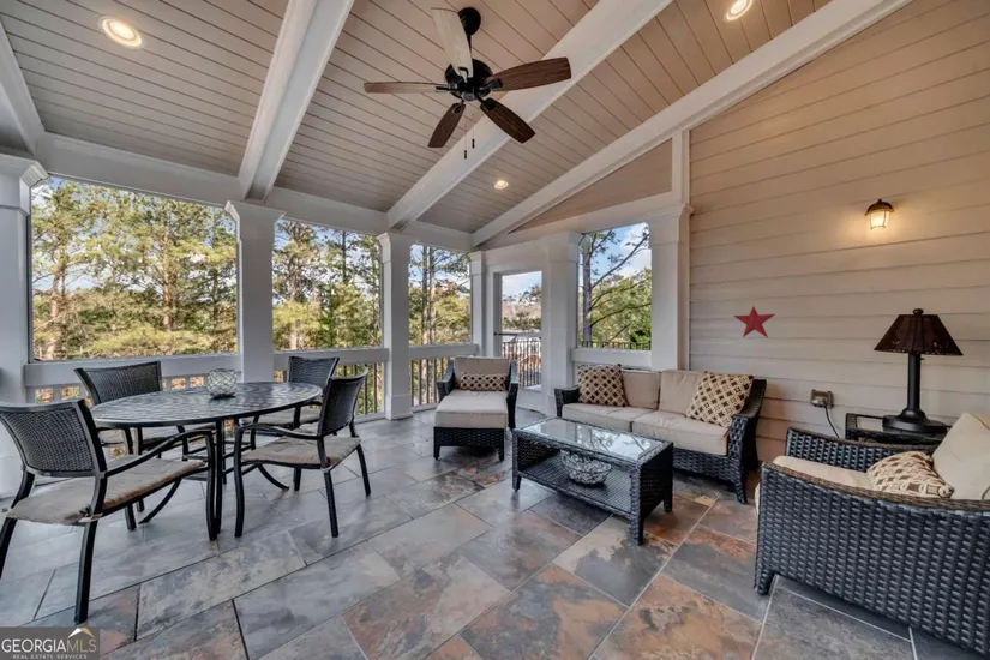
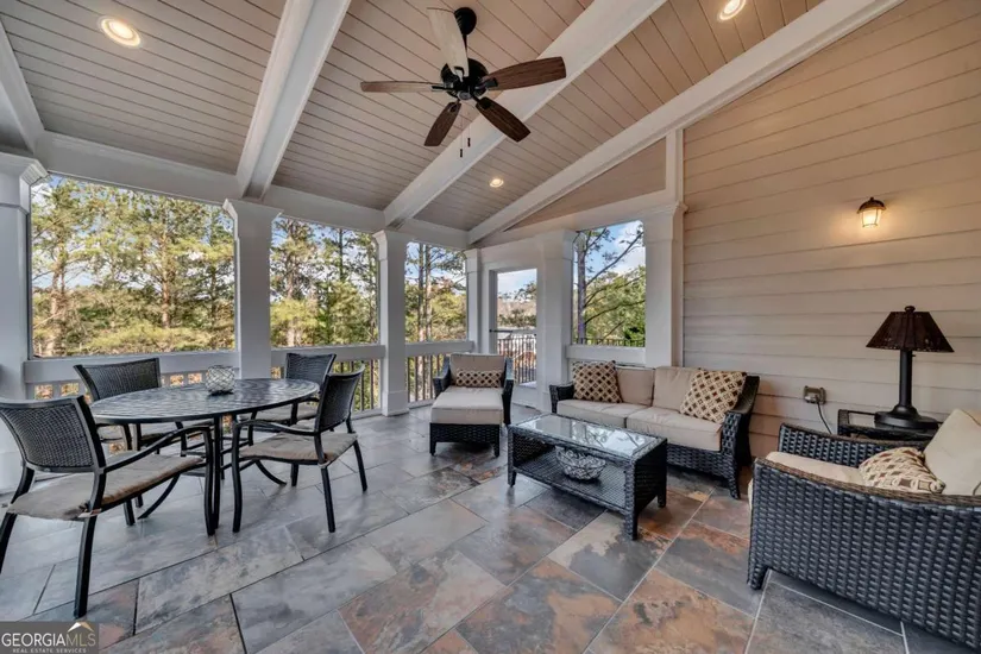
- decorative star (754, 322)
